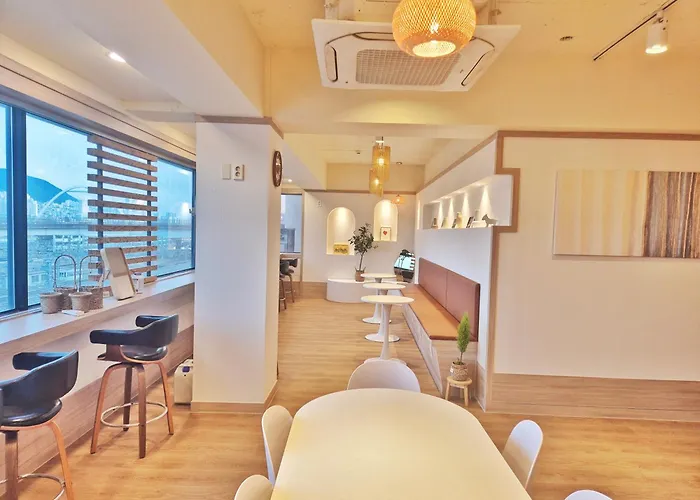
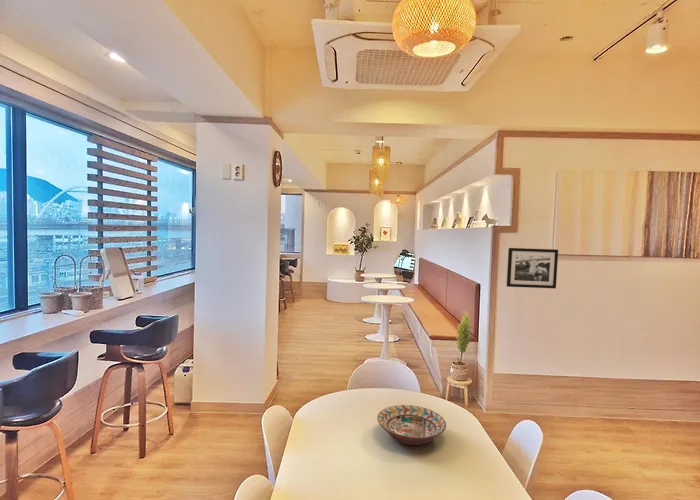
+ decorative bowl (410, 428)
+ picture frame (532, 268)
